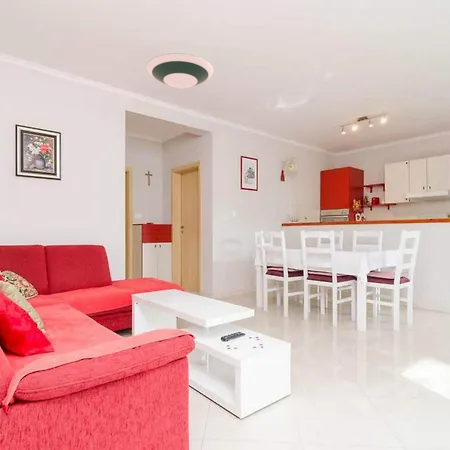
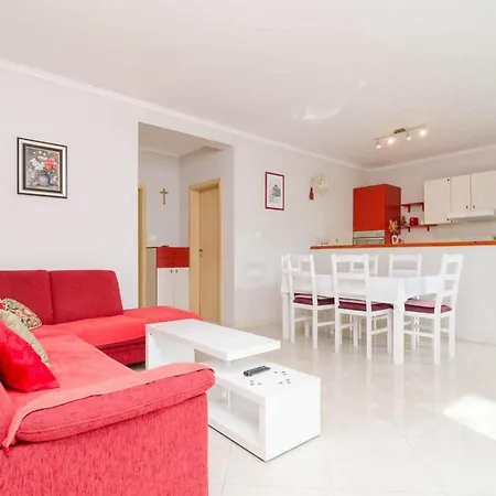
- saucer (180, 78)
